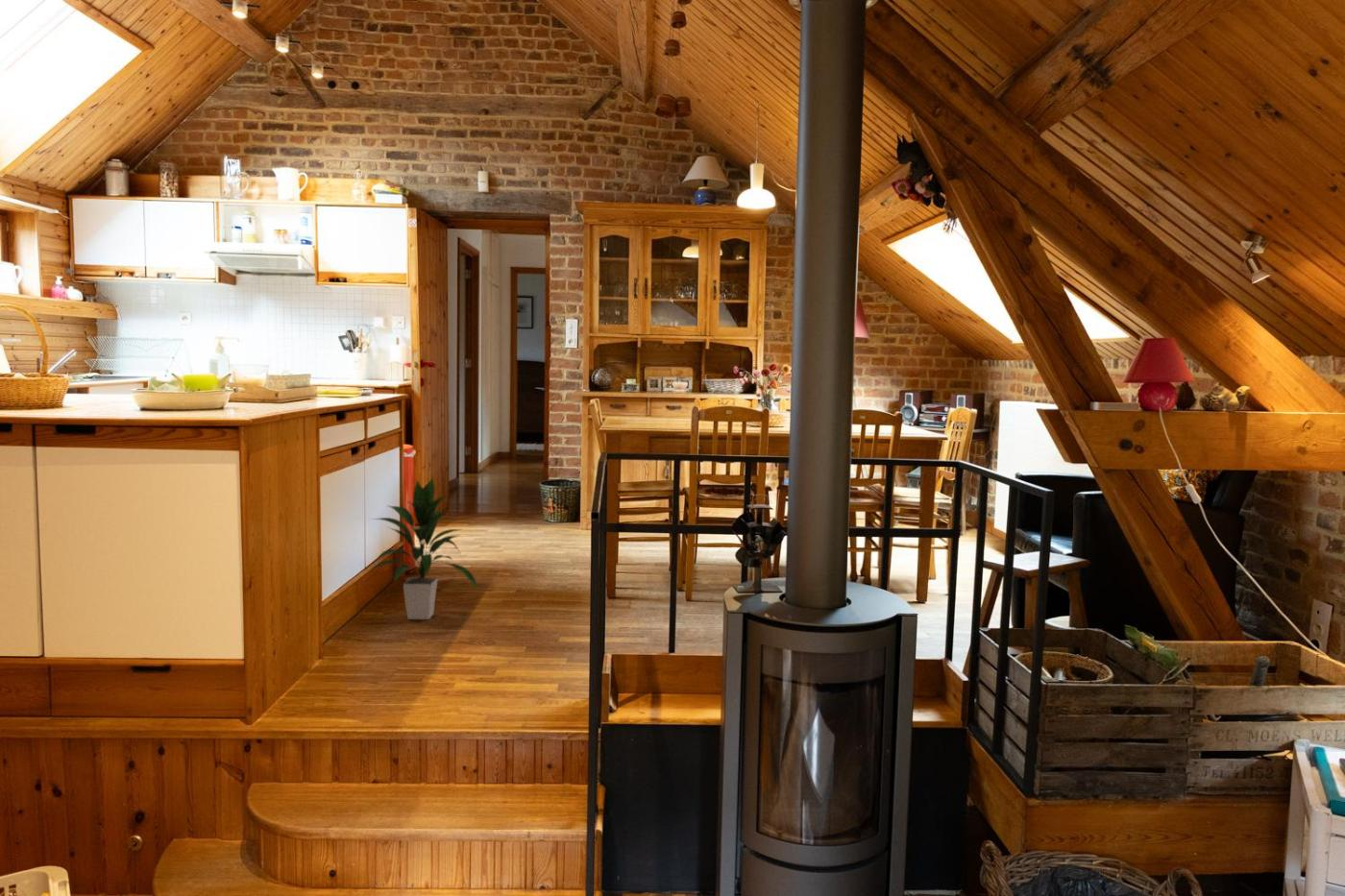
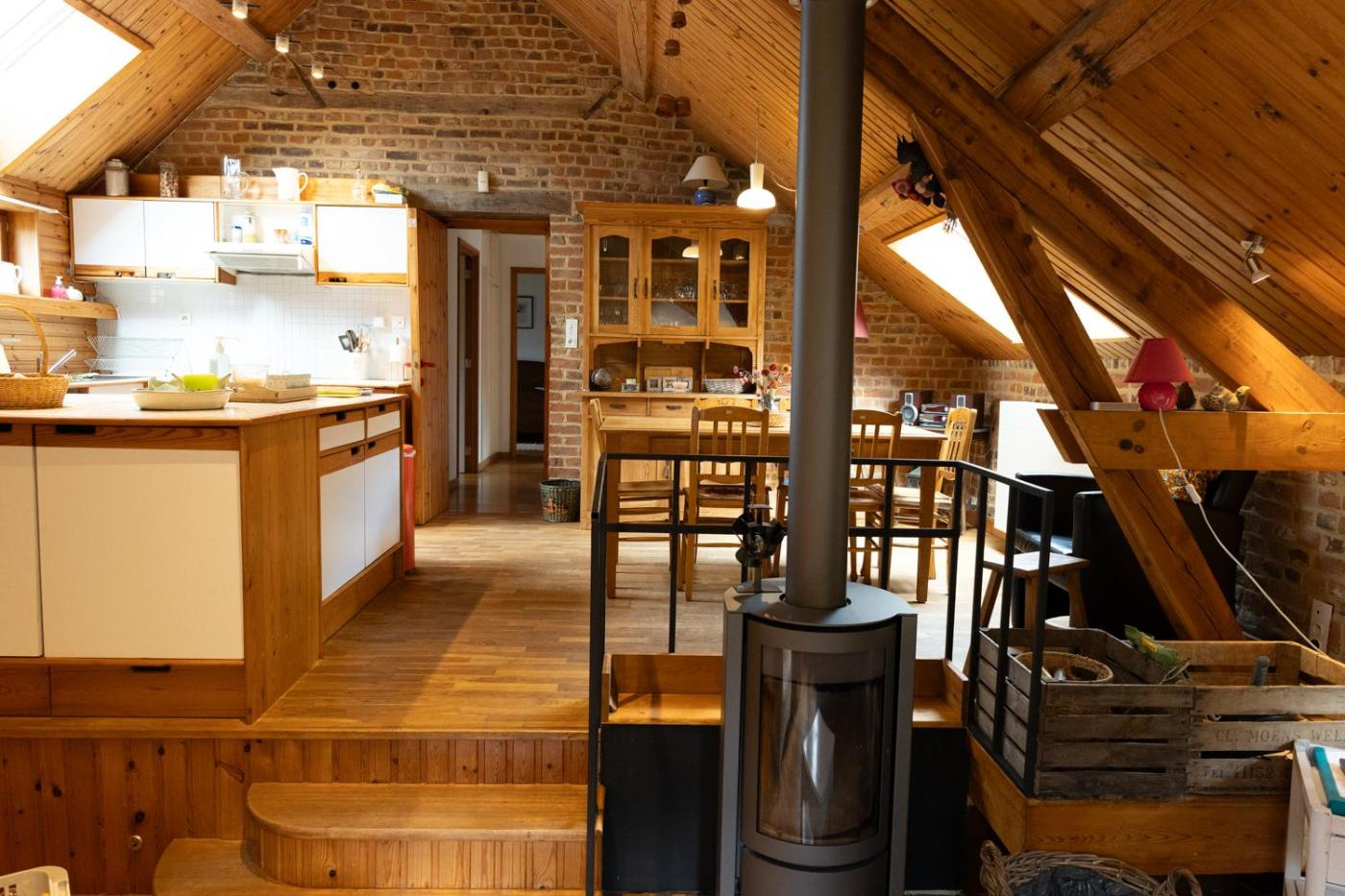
- indoor plant (424, 548)
